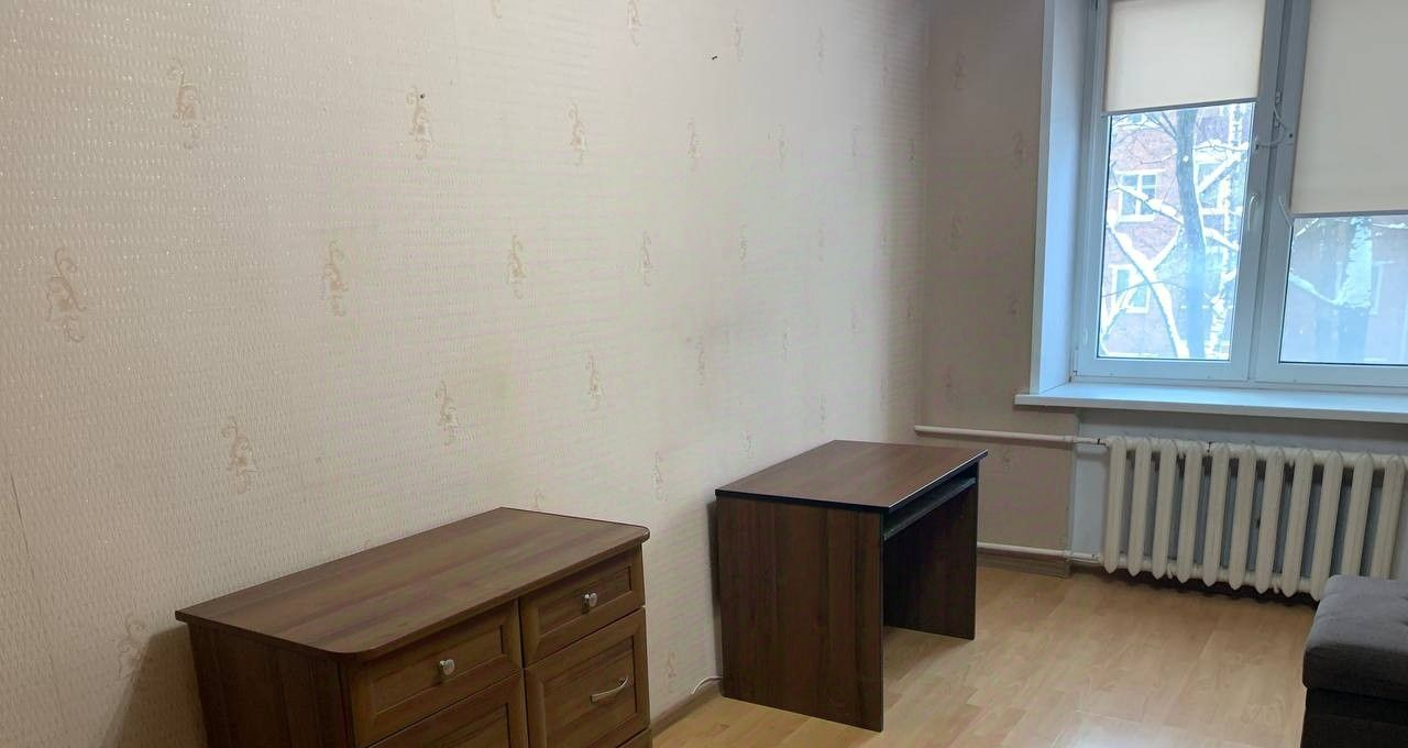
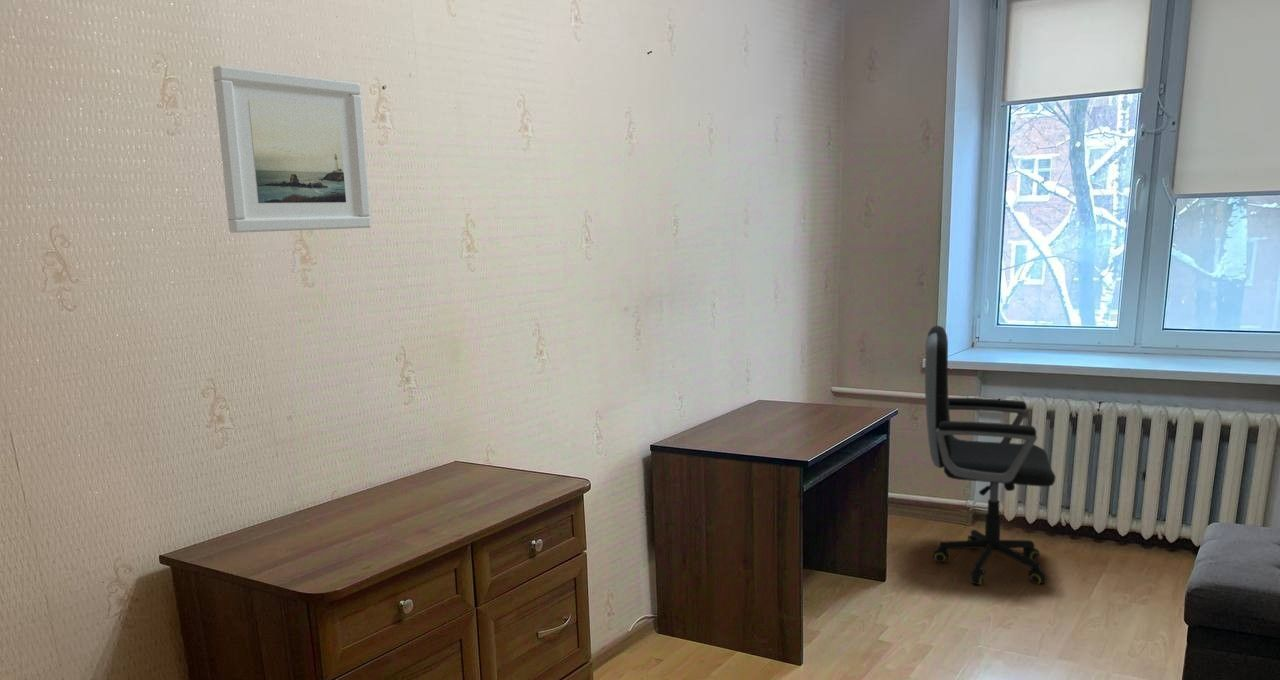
+ office chair (984, 449)
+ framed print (298, 153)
